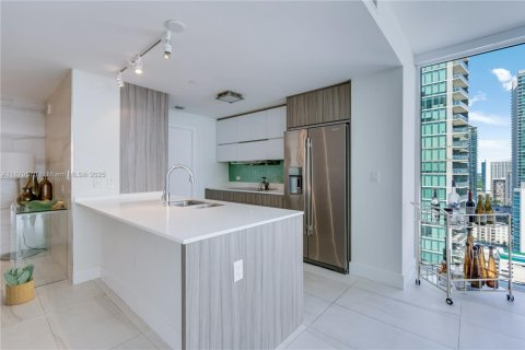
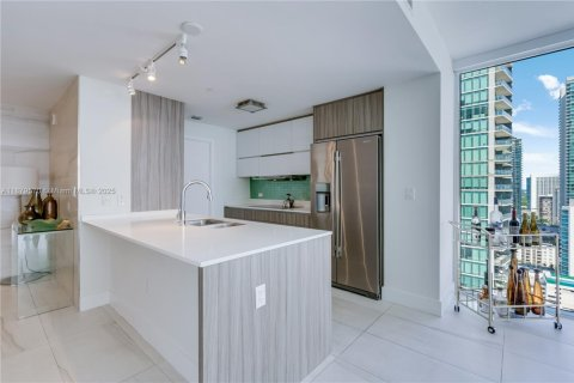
- potted plant (18, 283)
